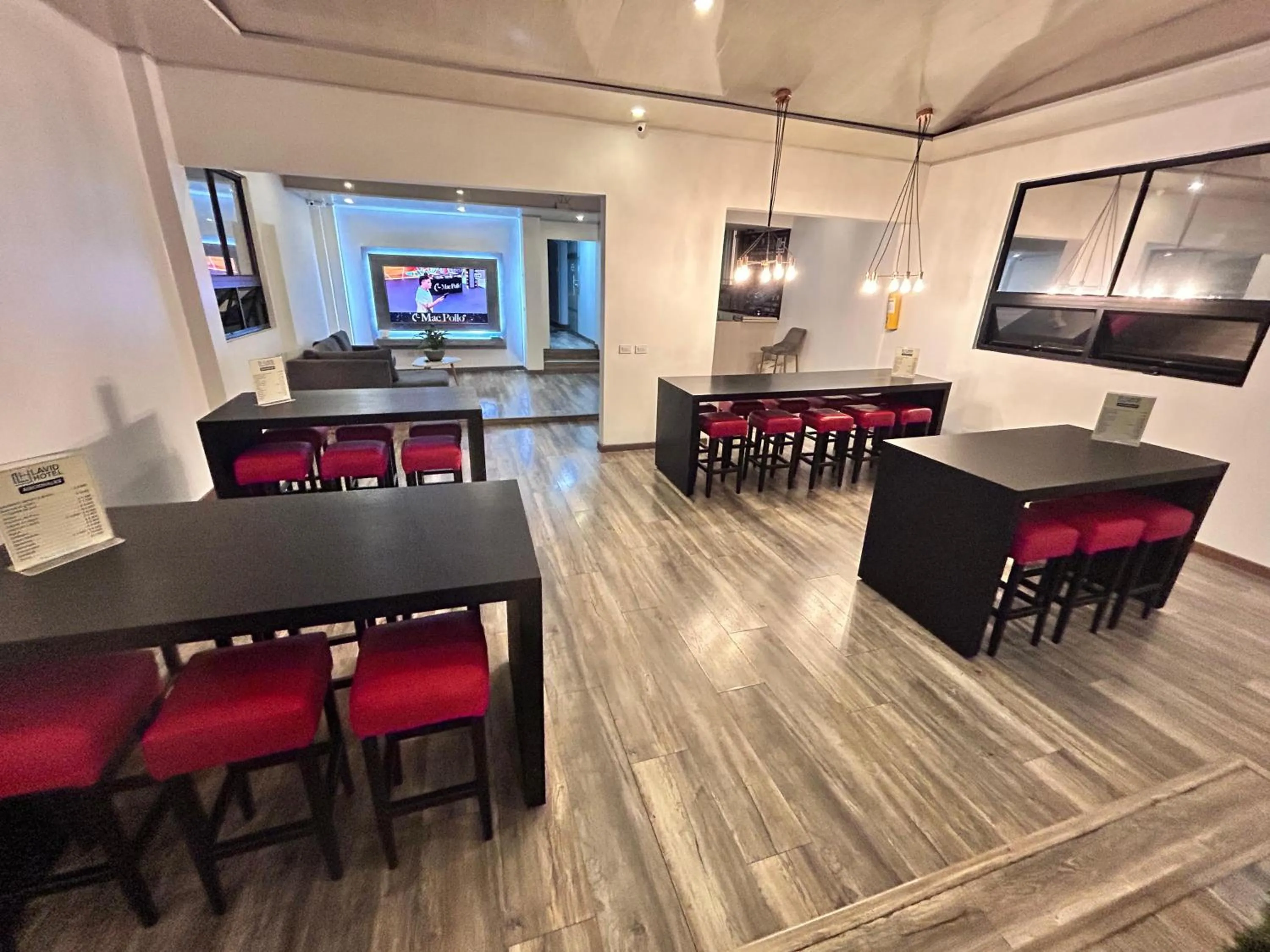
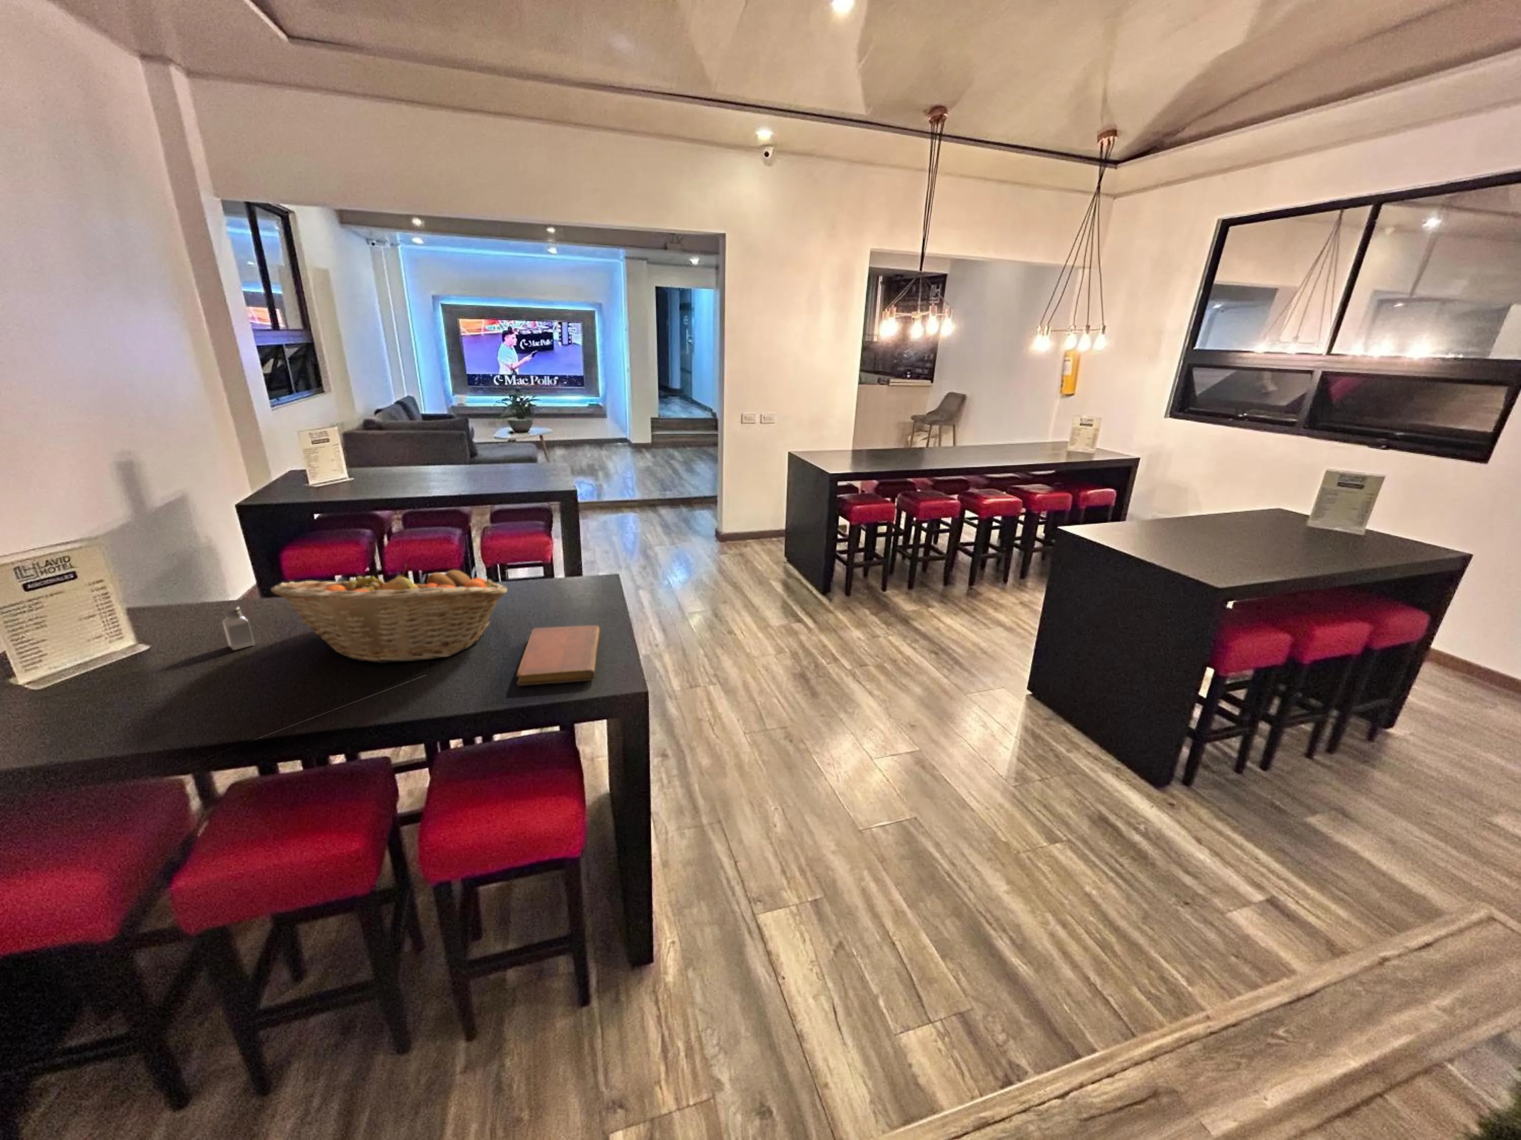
+ saltshaker (237, 626)
+ fruit basket (399, 604)
+ notebook (562, 653)
